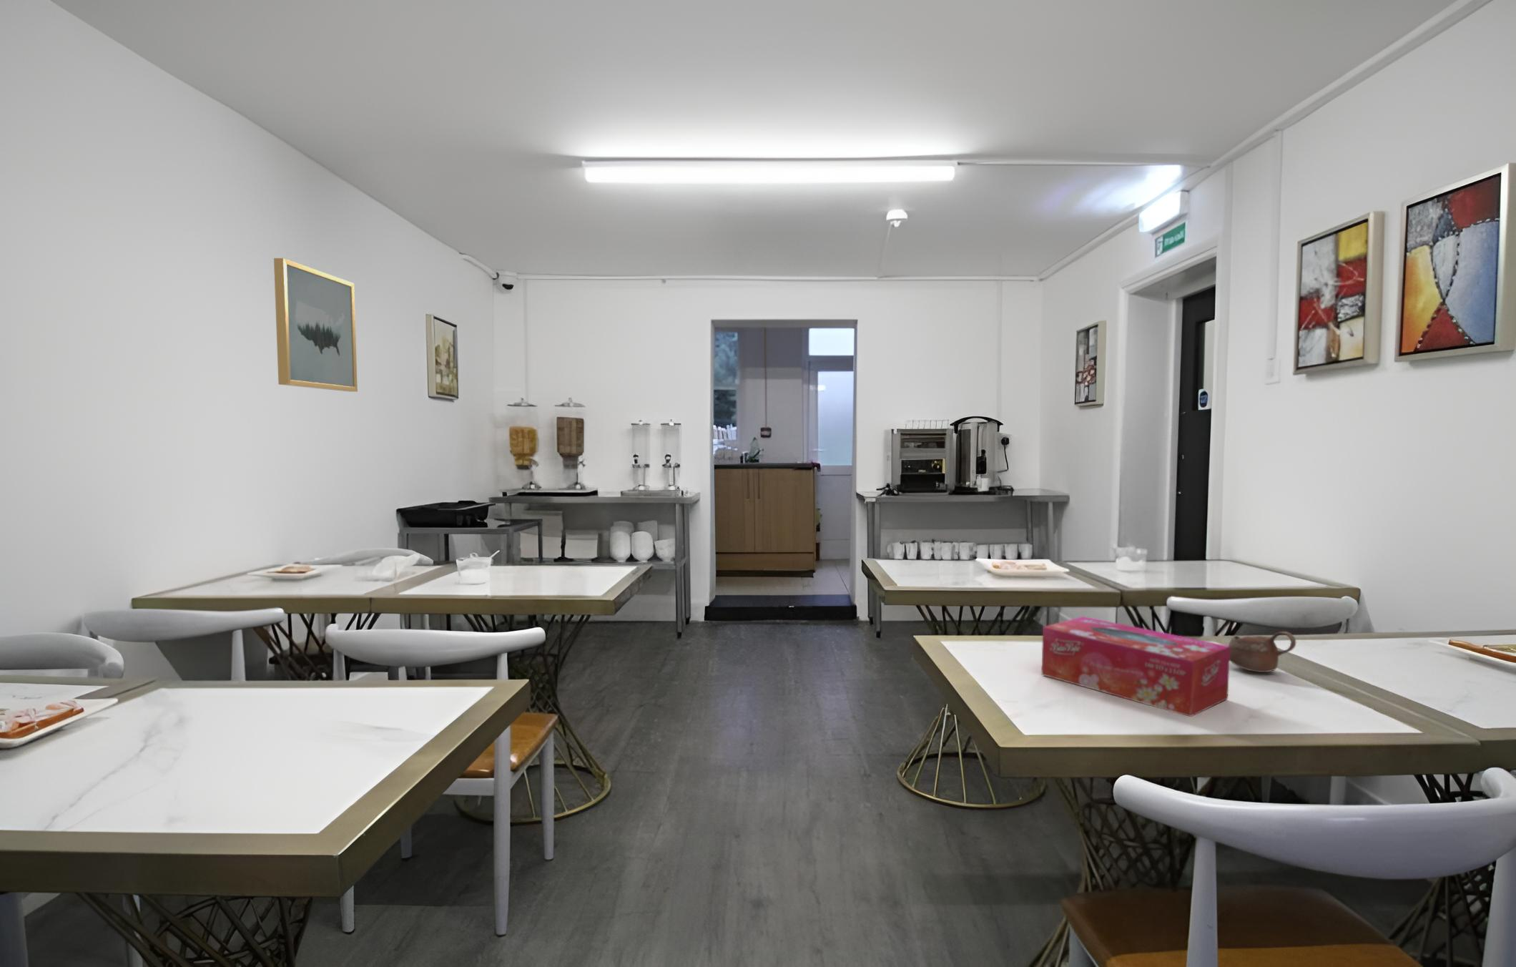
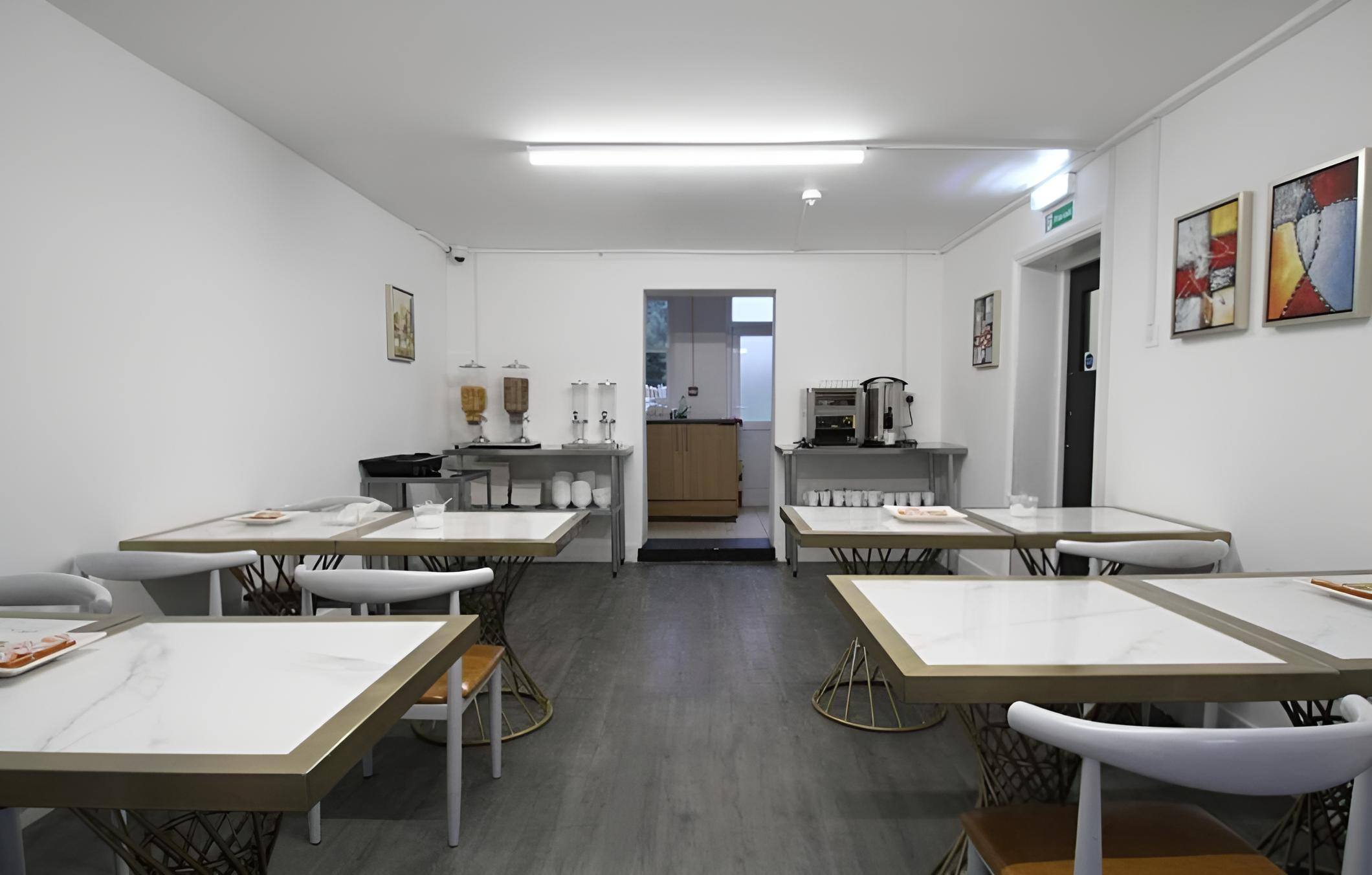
- tissue box (1130, 661)
- cup (1256, 649)
- wall art (319, 329)
